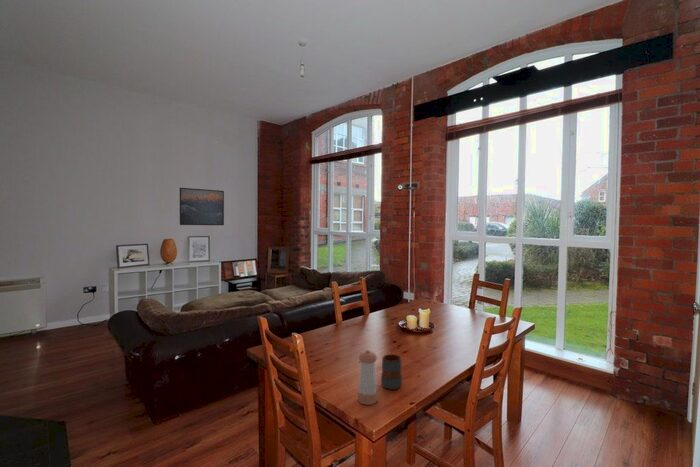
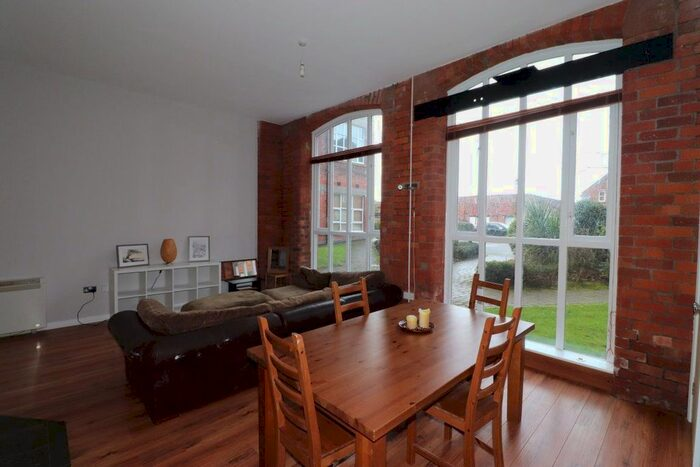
- pepper shaker (367, 375)
- mug (393, 370)
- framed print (202, 207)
